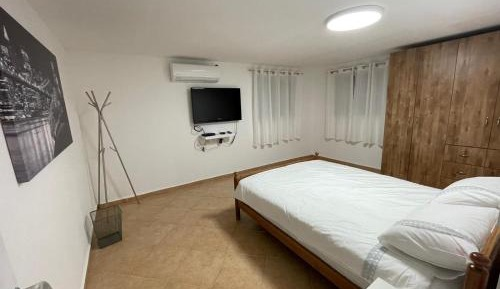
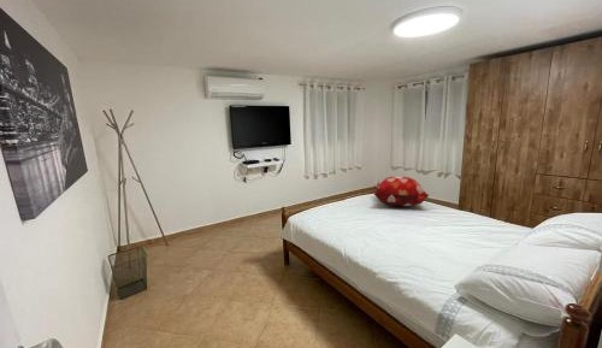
+ decorative pillow (399, 190)
